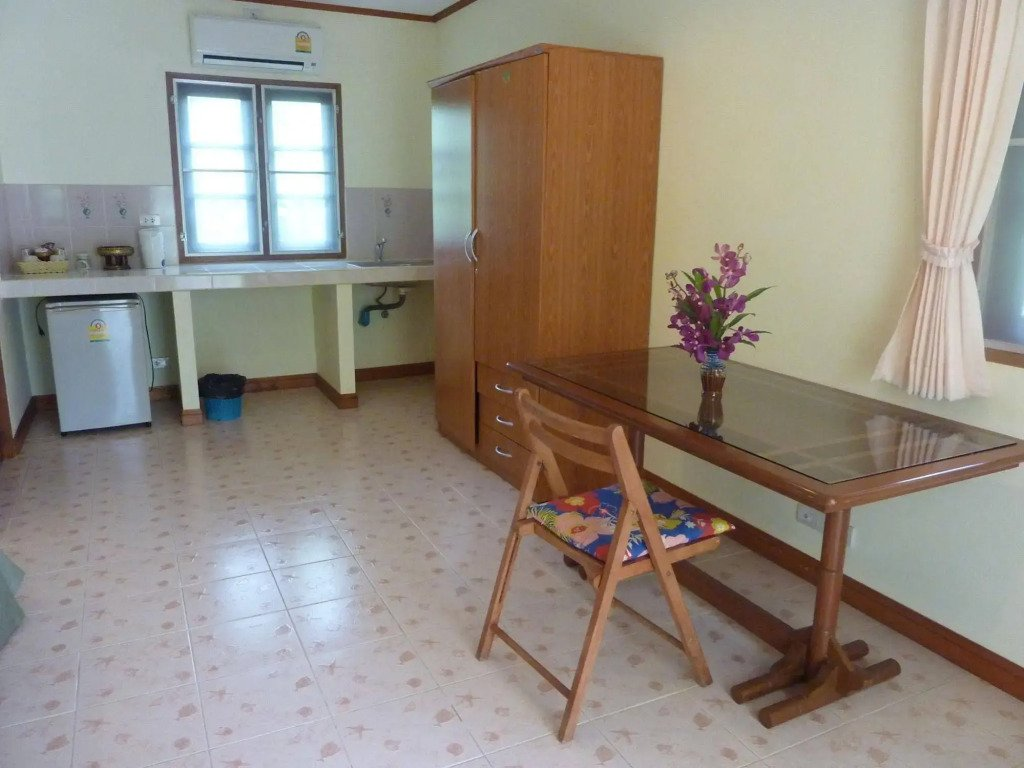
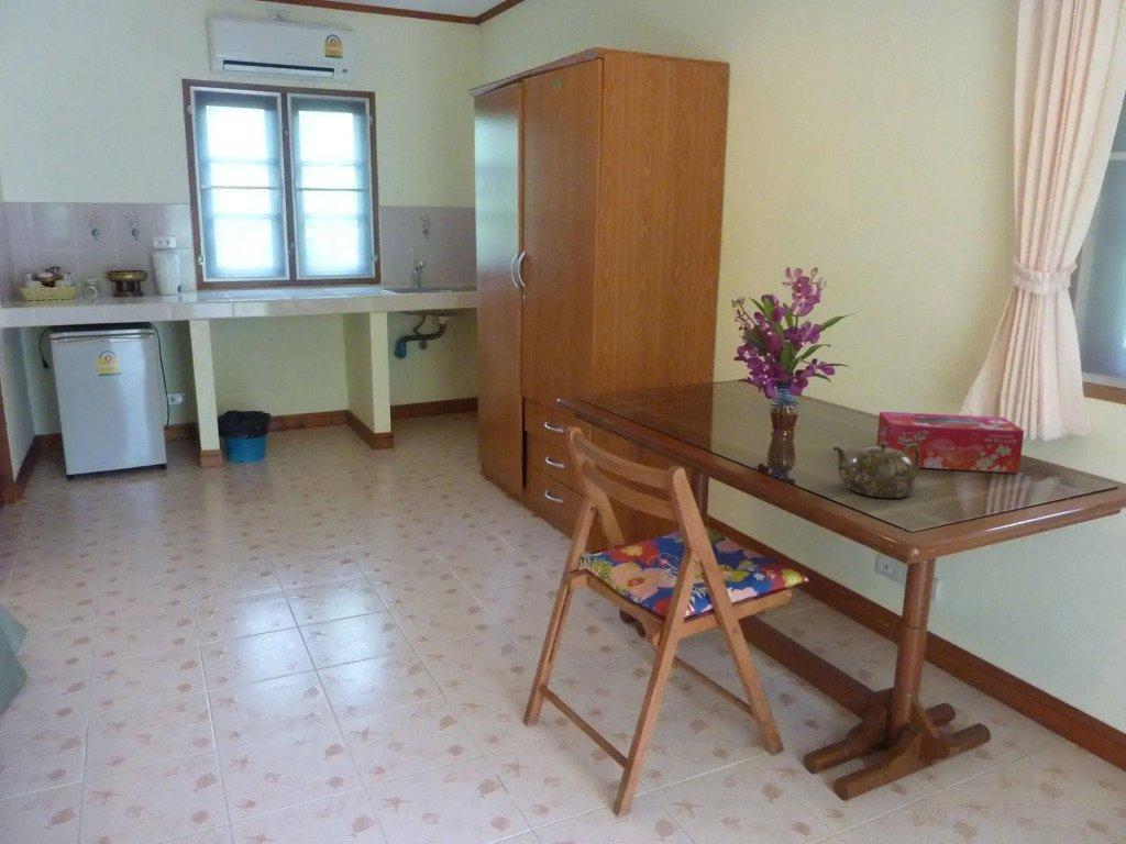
+ tissue box (946, 441)
+ teapot (876, 466)
